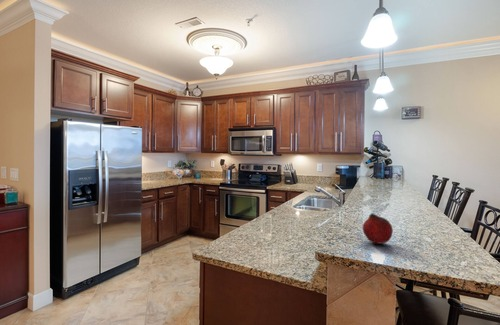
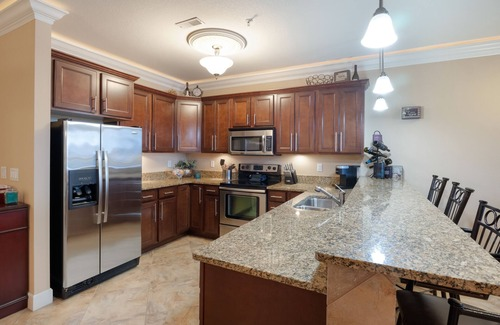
- fruit (377, 228)
